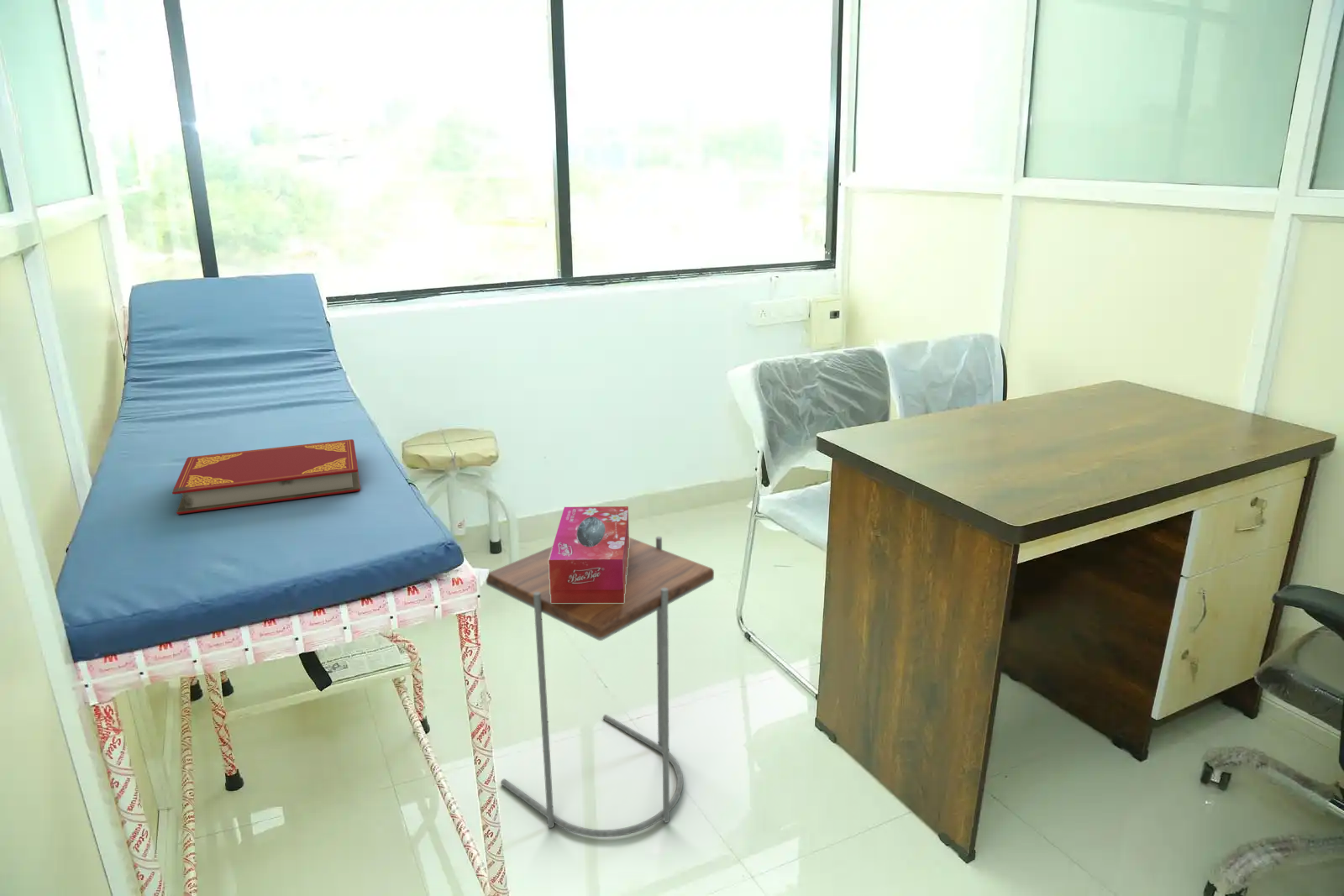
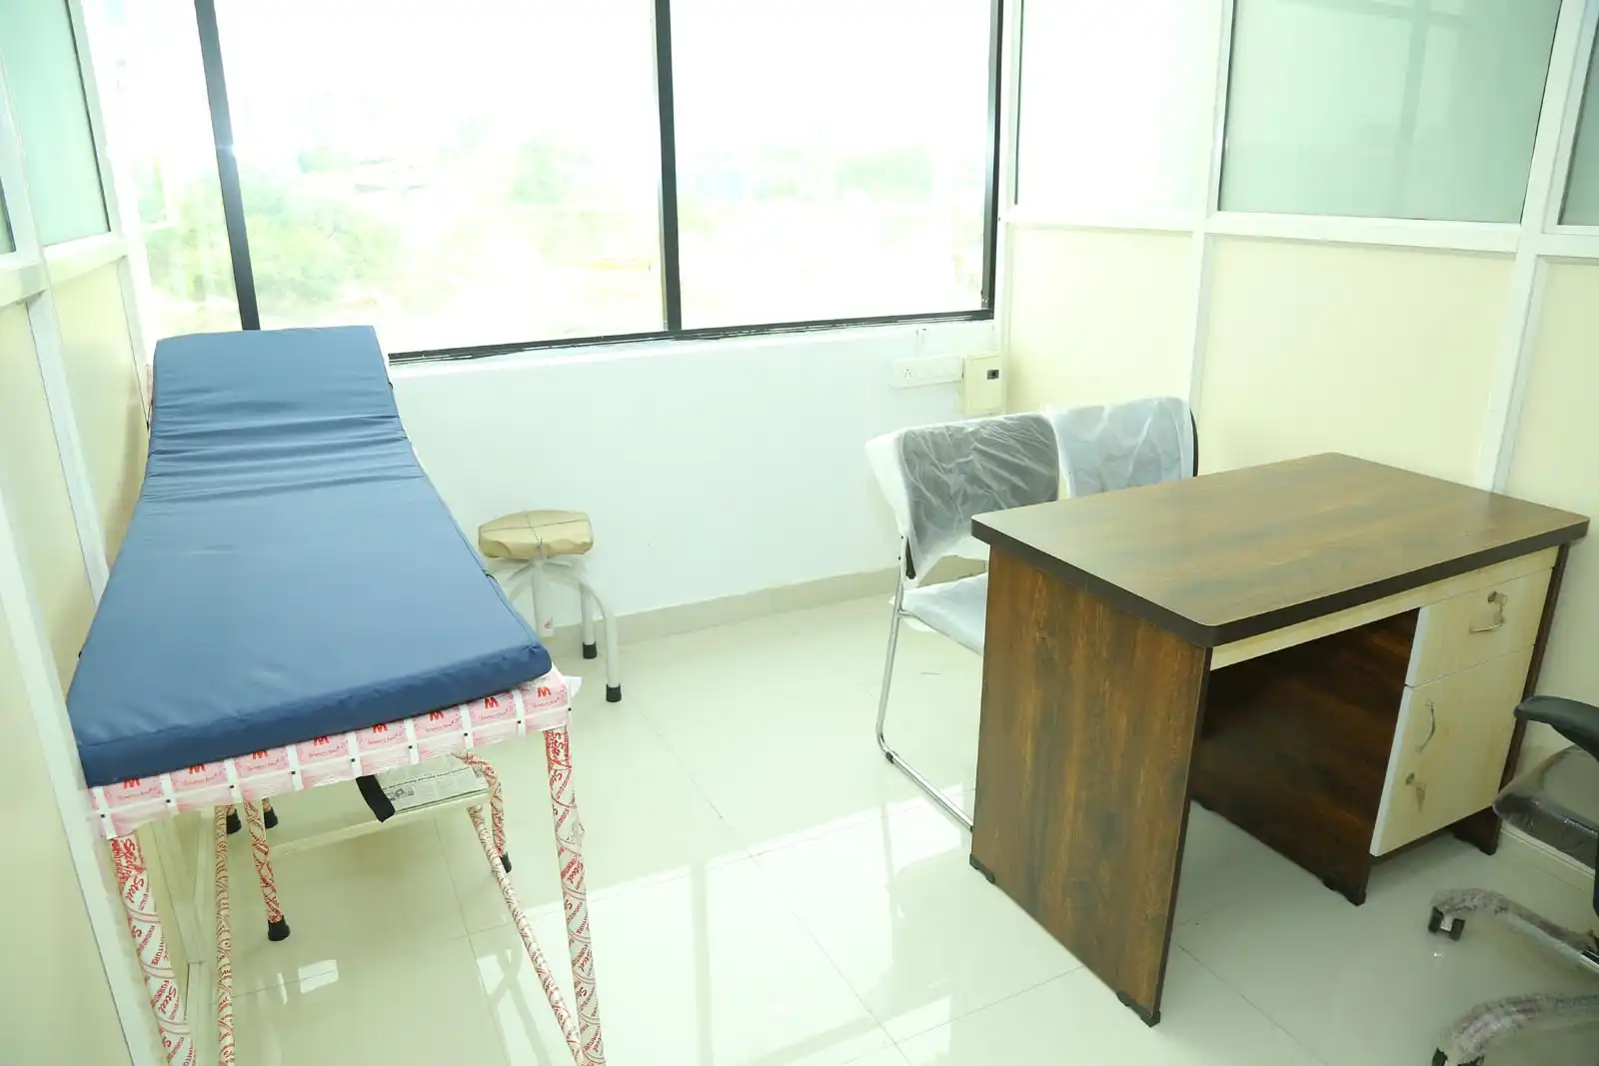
- hardback book (272, 473)
- tissue box (591, 551)
- side table (606, 715)
